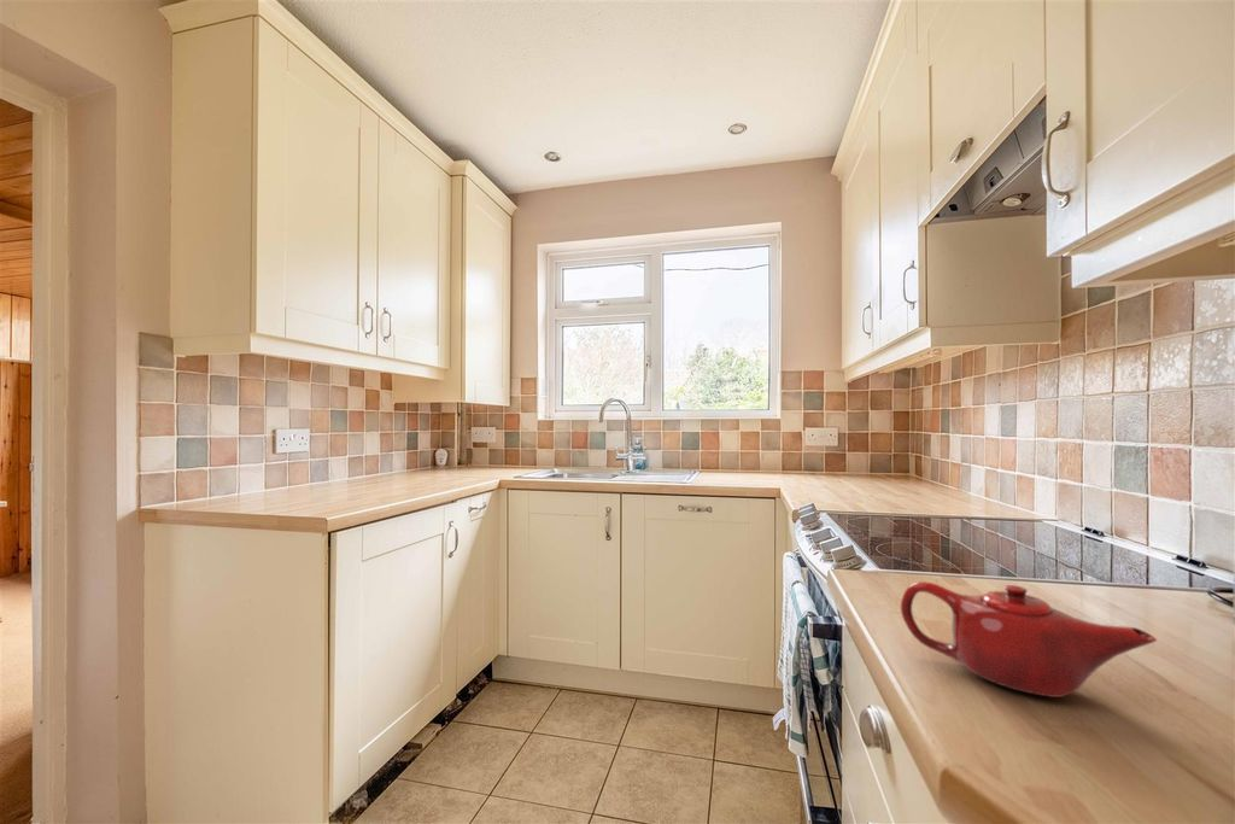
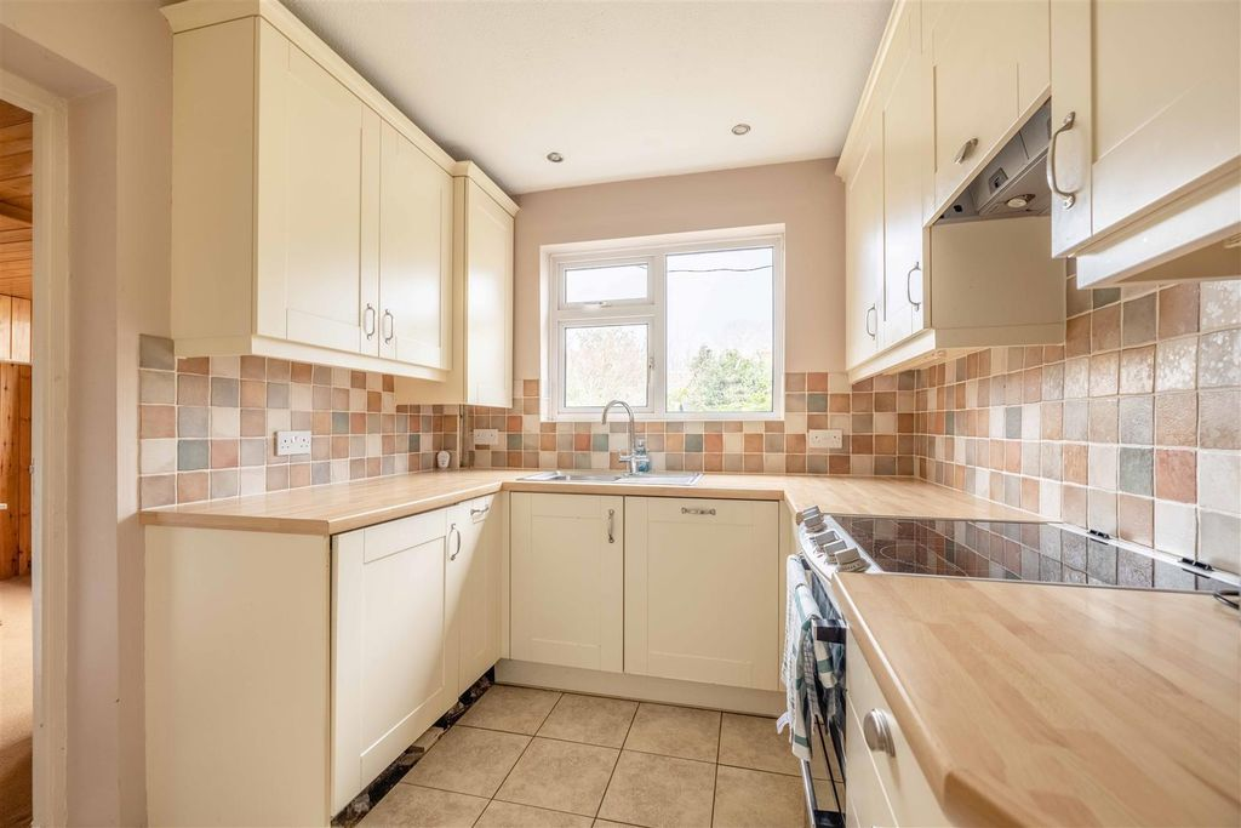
- teapot (1011, 632)
